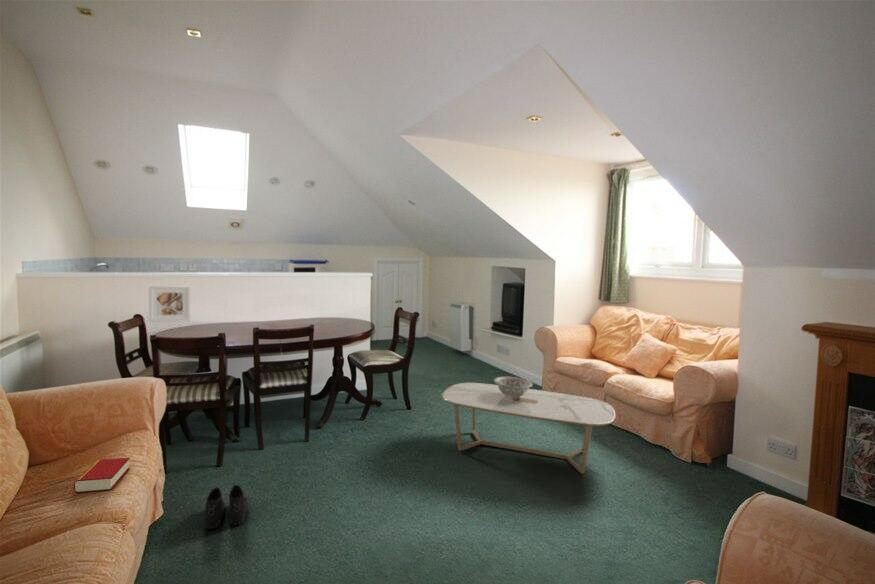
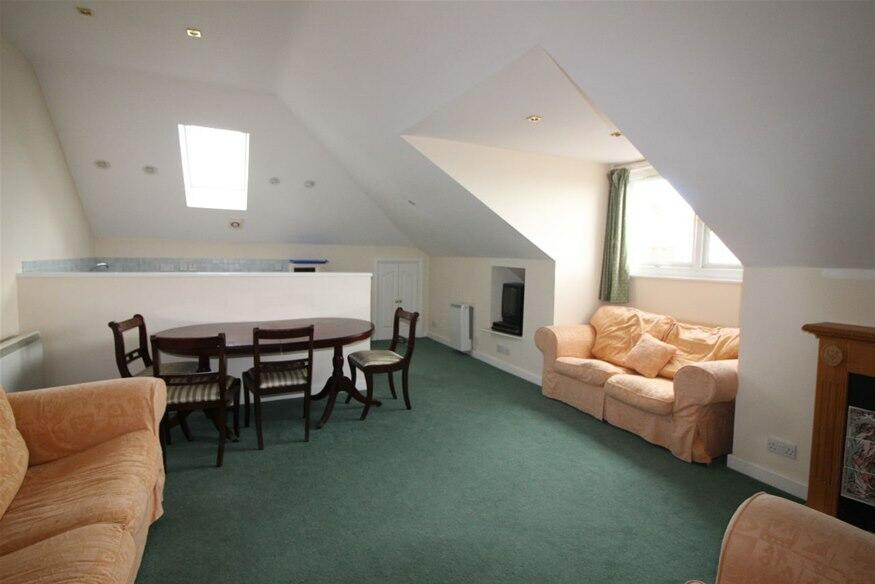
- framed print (169, 303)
- boots (229, 500)
- coffee table (526, 417)
- decorative bowl (512, 388)
- book (103, 474)
